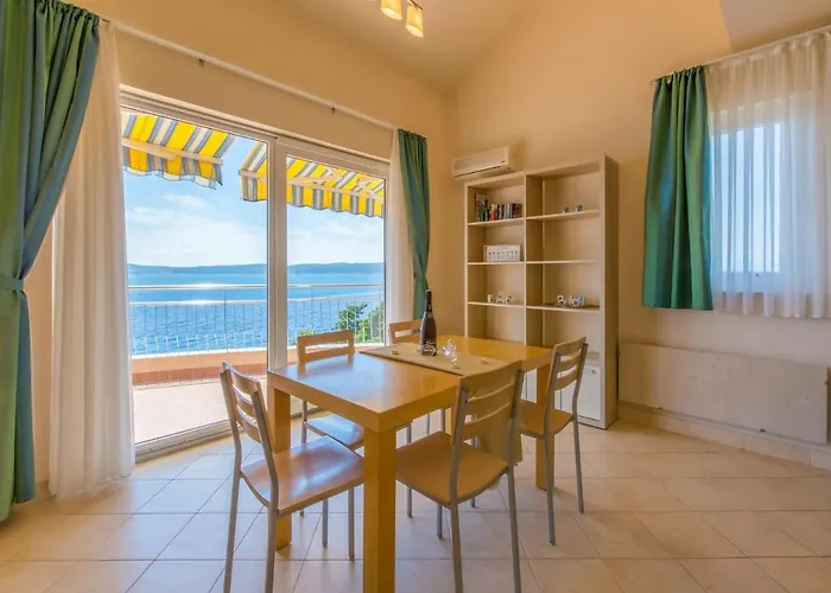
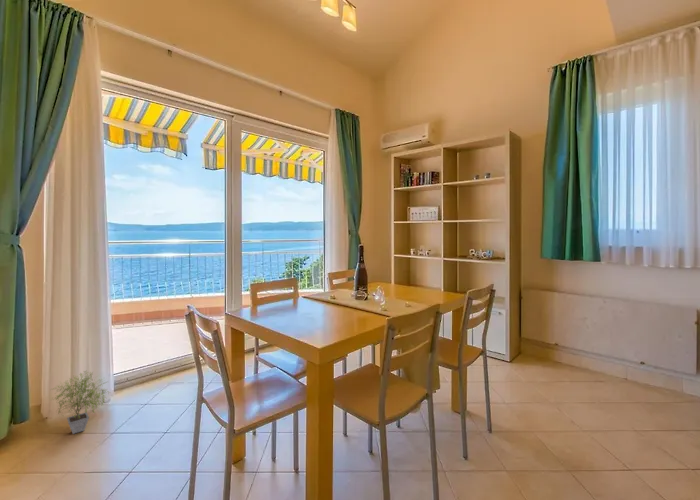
+ potted plant (81, 398)
